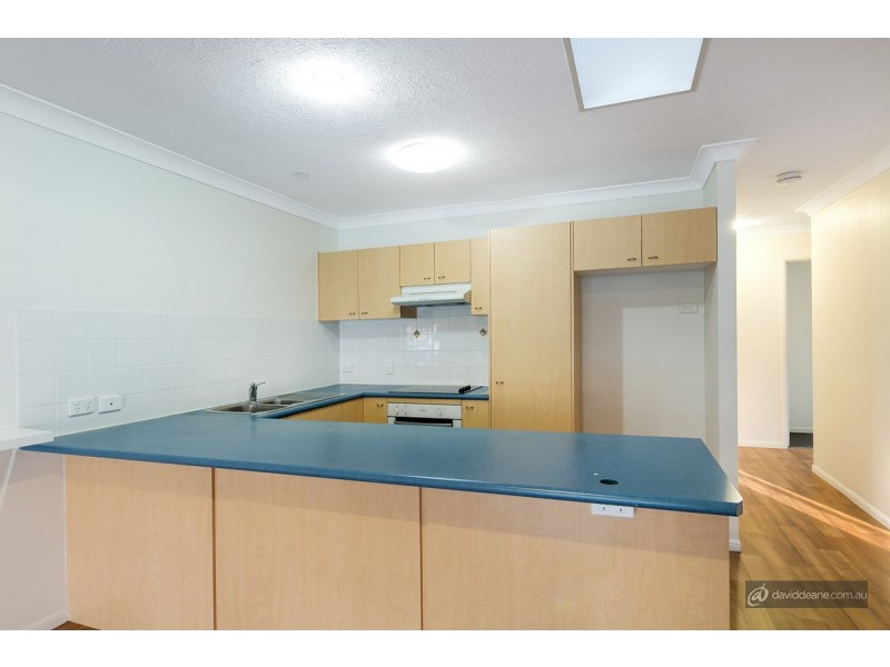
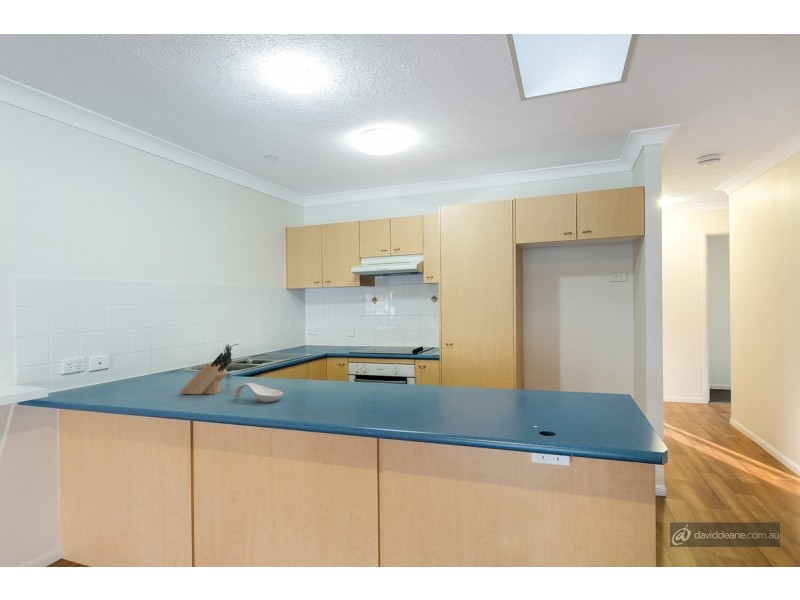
+ spoon rest (257, 392)
+ knife block (207, 372)
